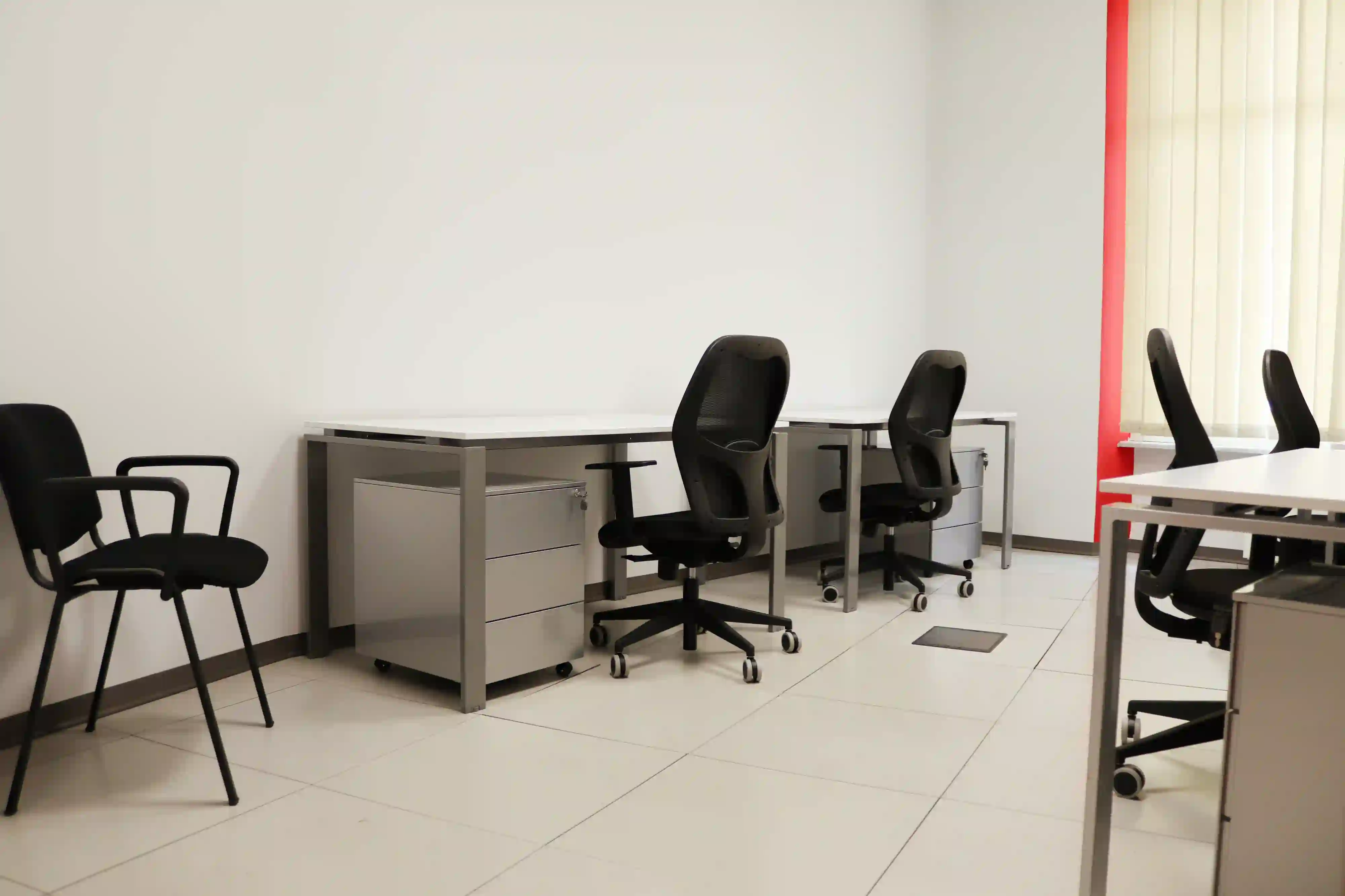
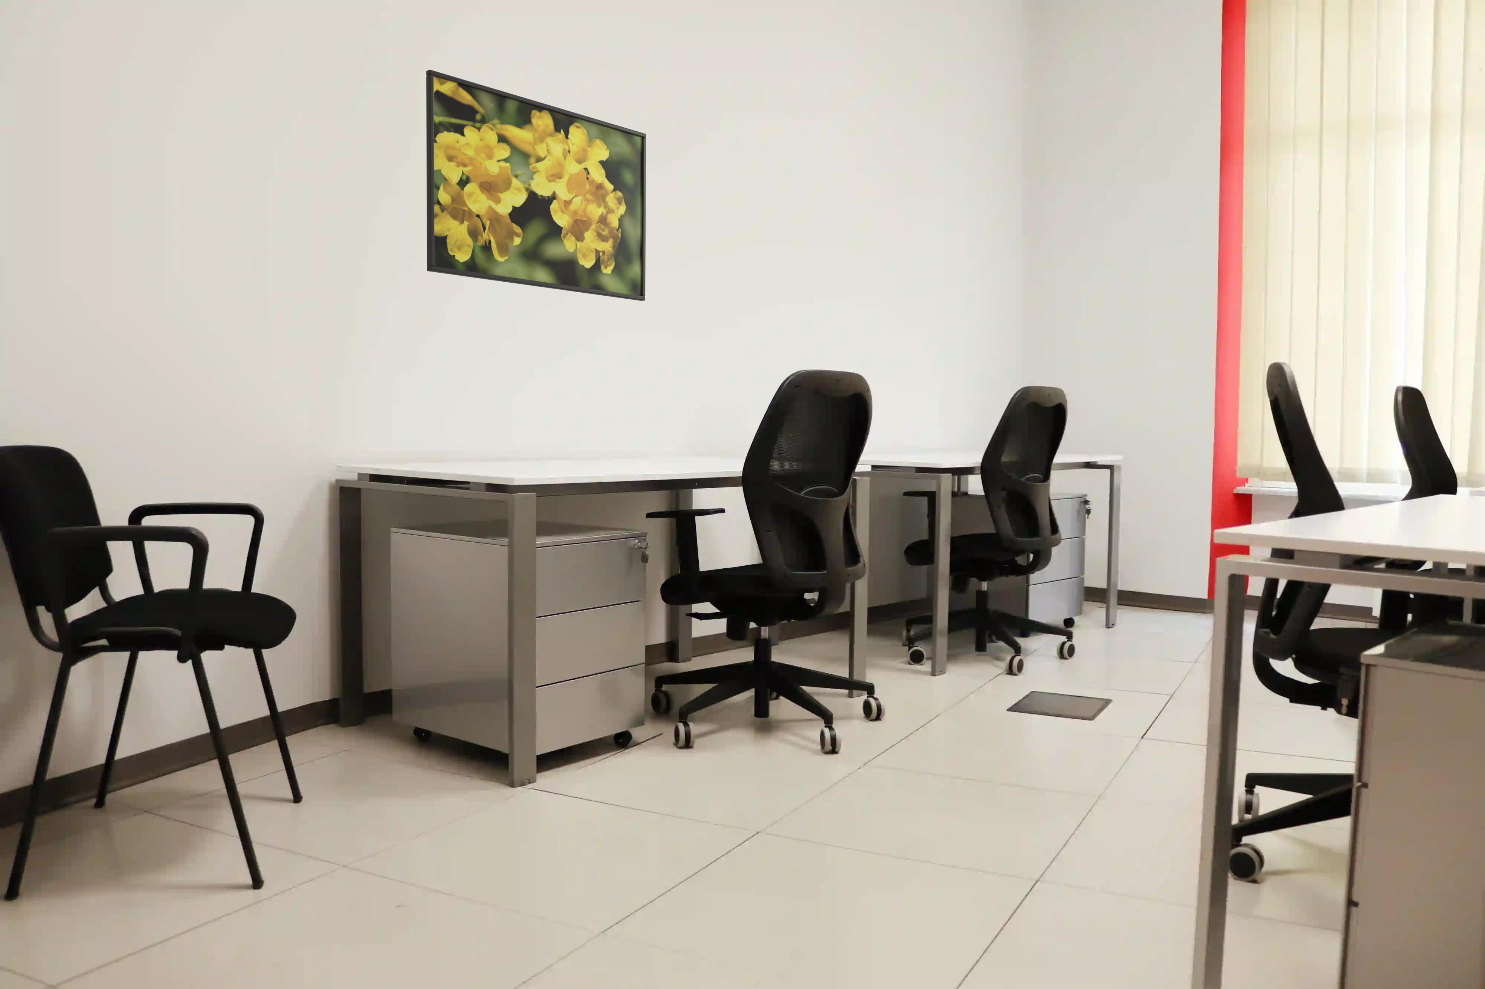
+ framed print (545, 196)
